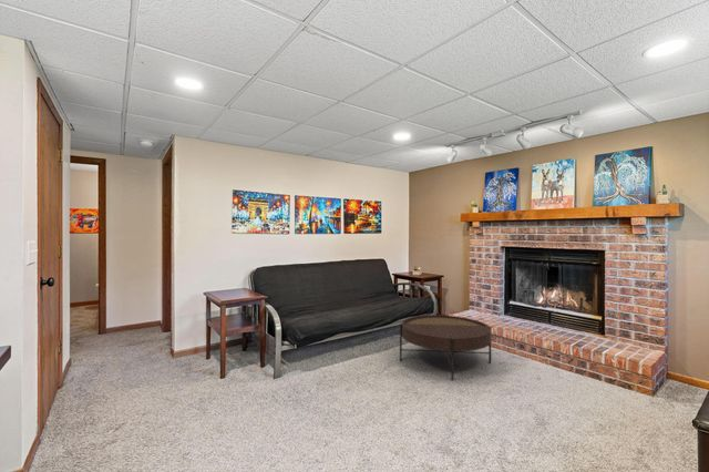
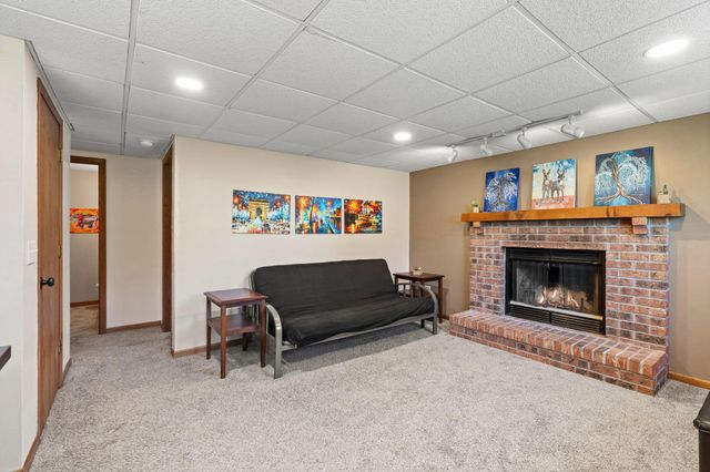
- coffee table (444, 342)
